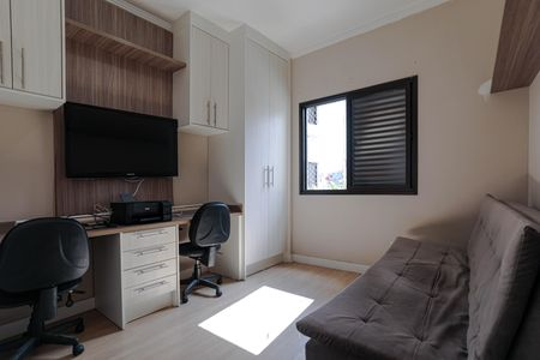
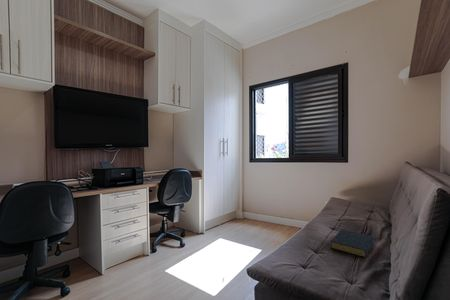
+ hardback book (352, 241)
